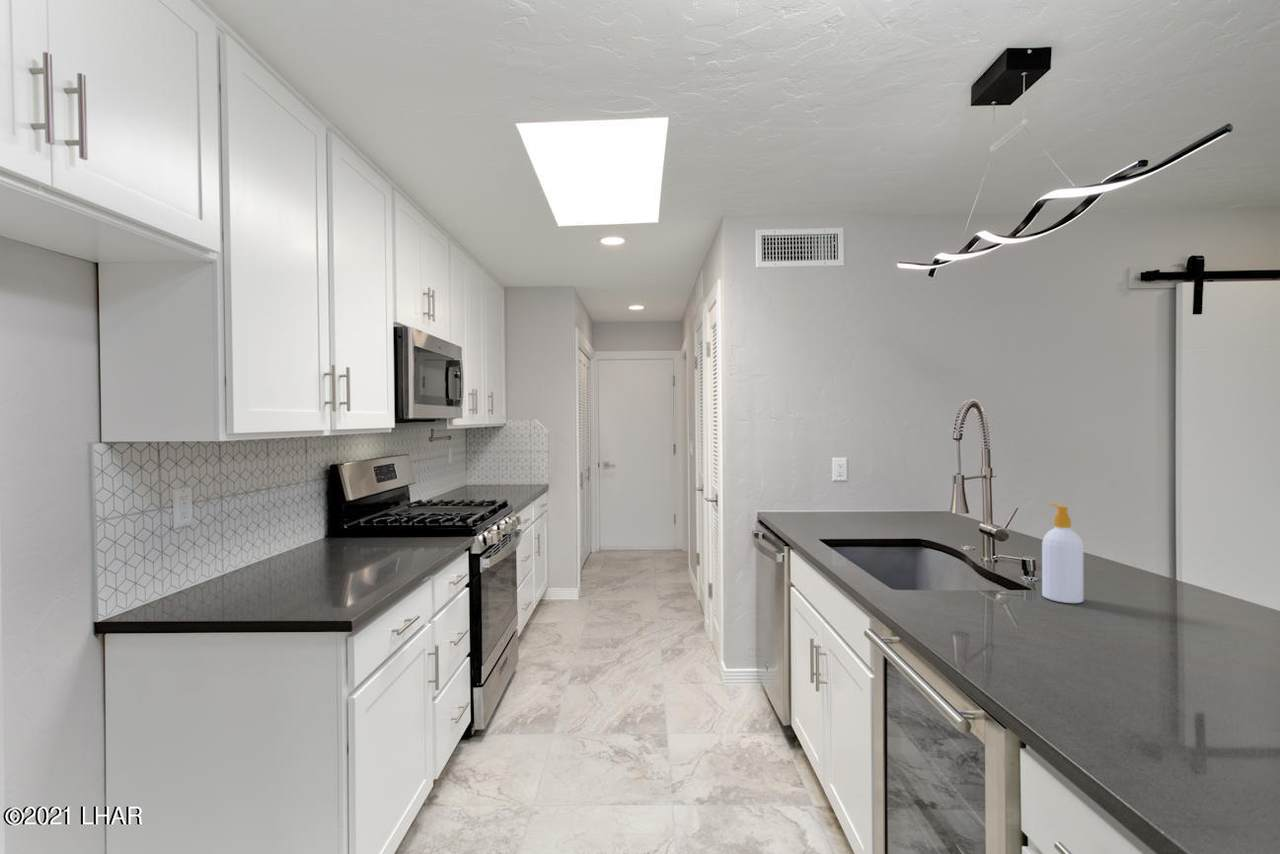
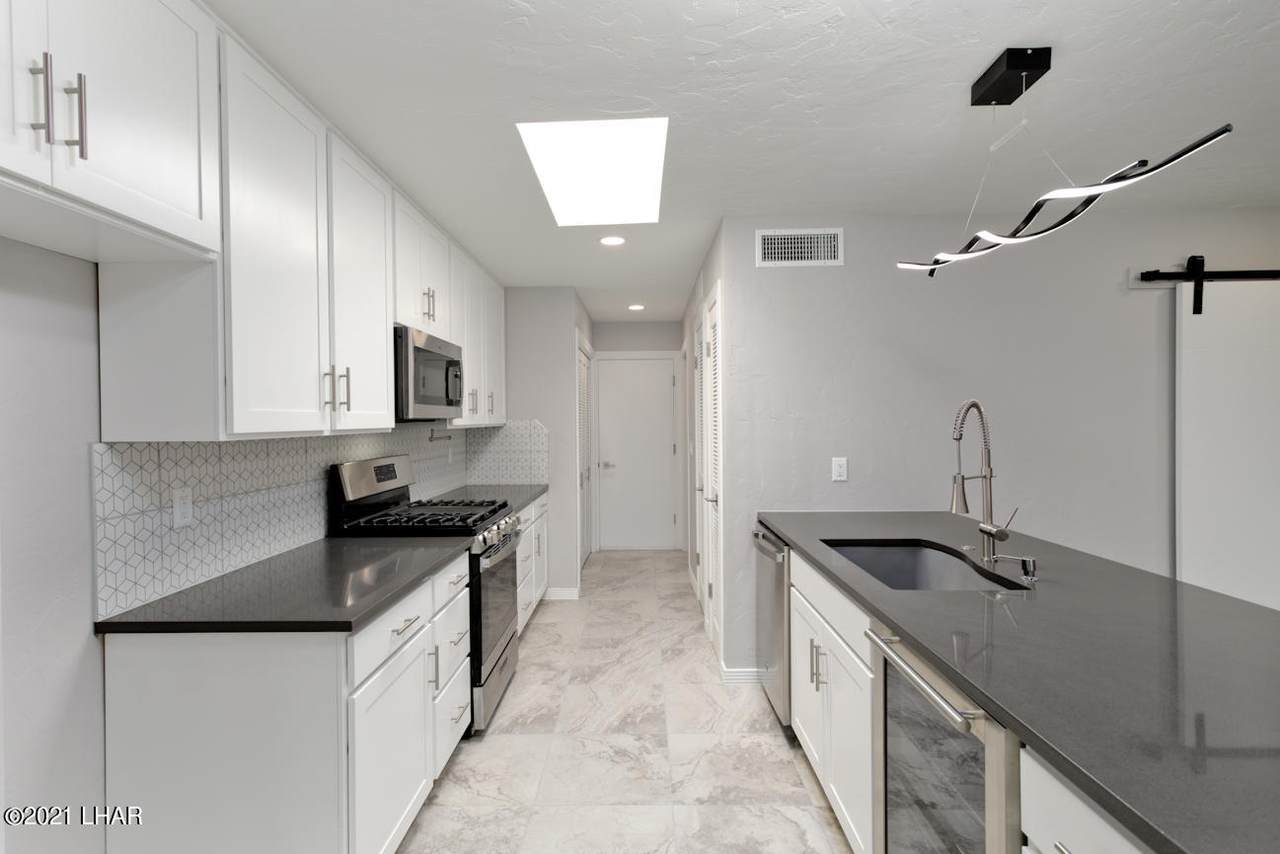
- soap bottle (1061, 552)
